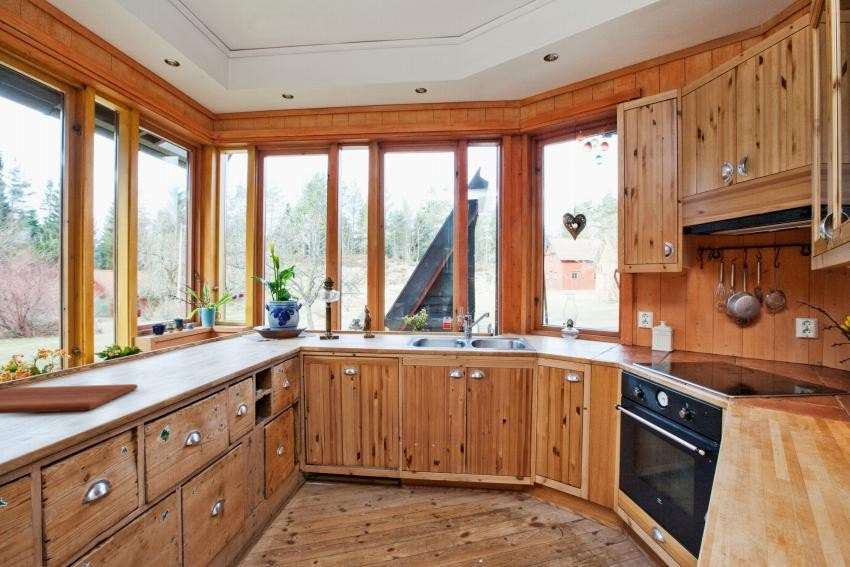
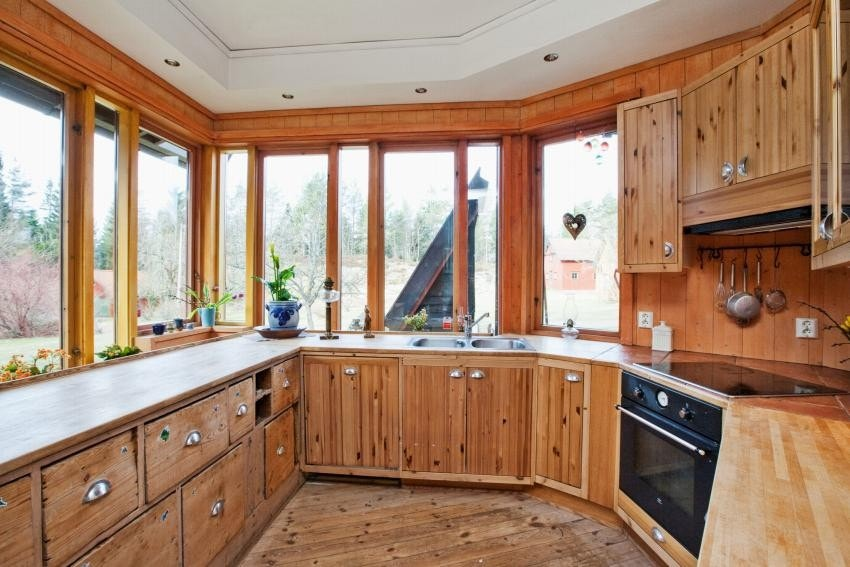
- cutting board (41, 398)
